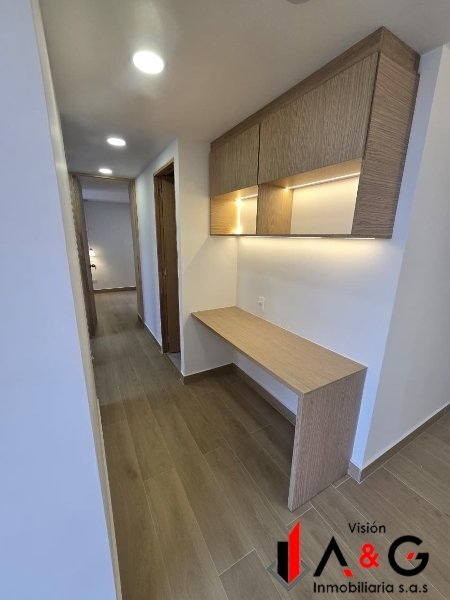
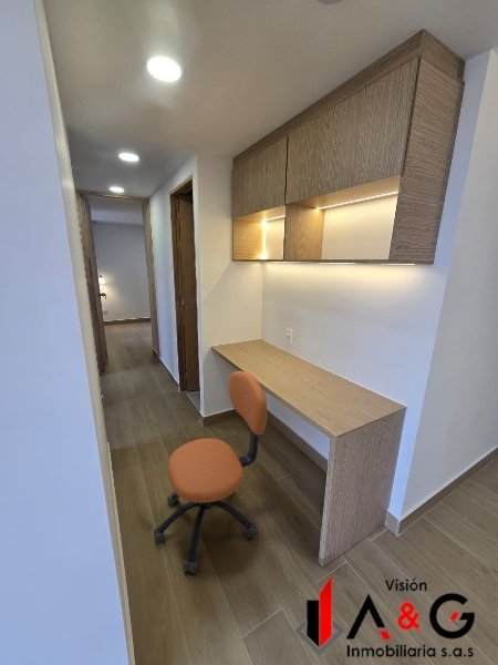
+ office chair (207, 457)
